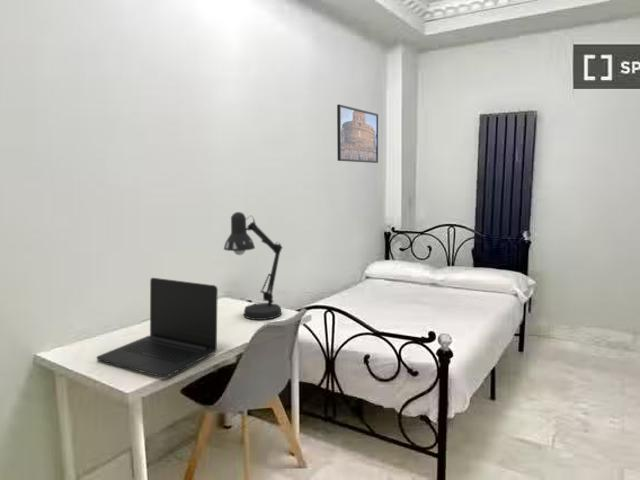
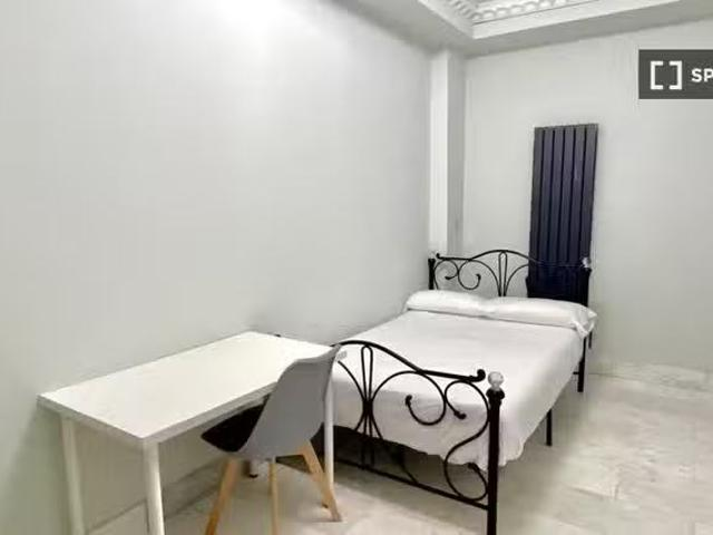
- desk lamp (251, 249)
- laptop (157, 322)
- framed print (359, 135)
